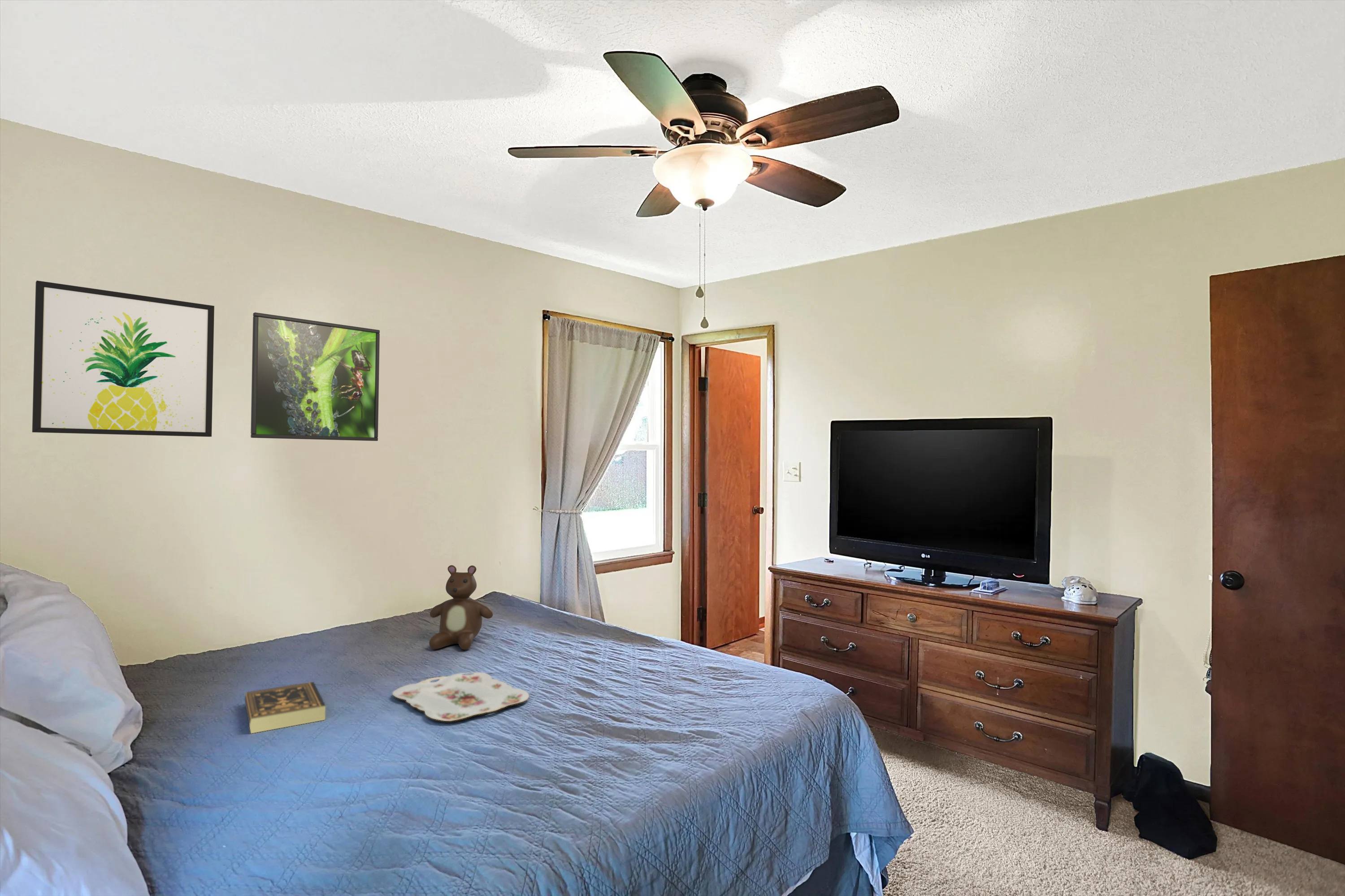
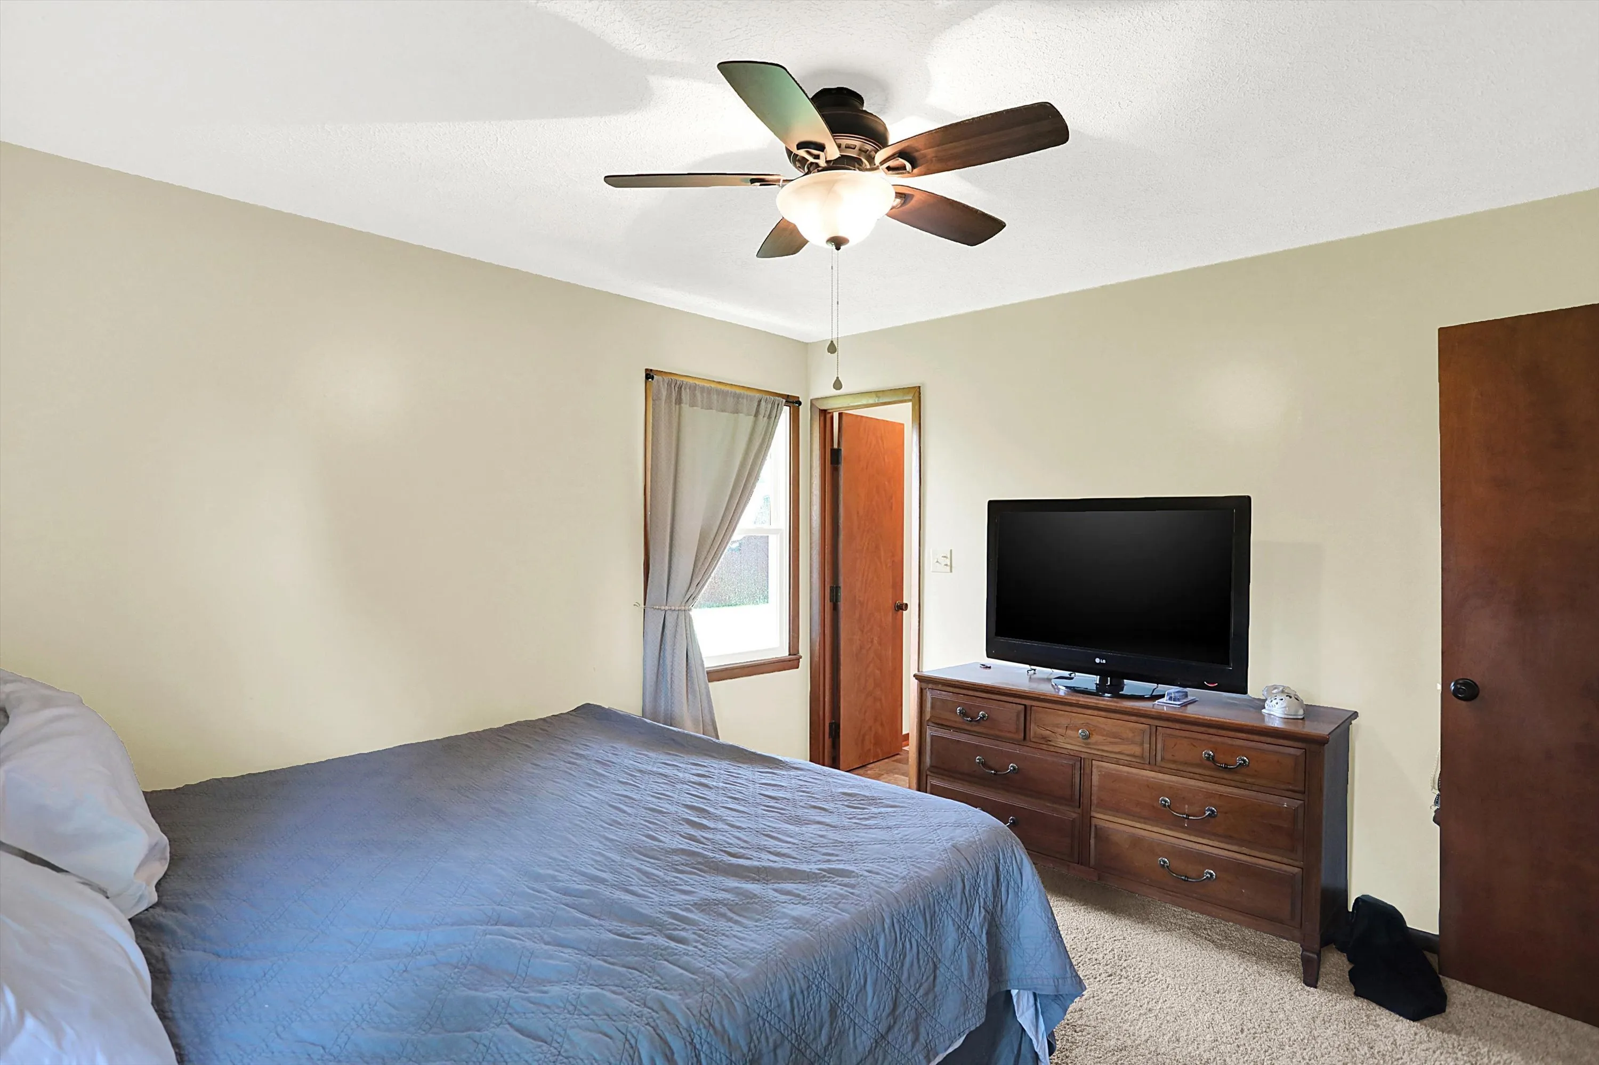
- book (284, 706)
- teddy bear (457, 606)
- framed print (319, 381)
- serving tray (460, 695)
- wall art (130, 364)
